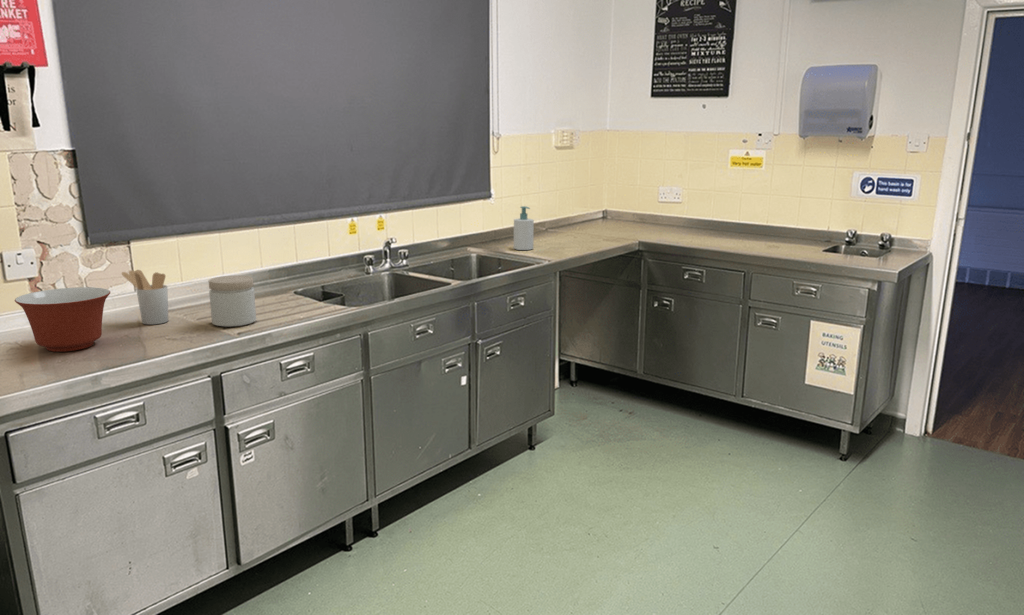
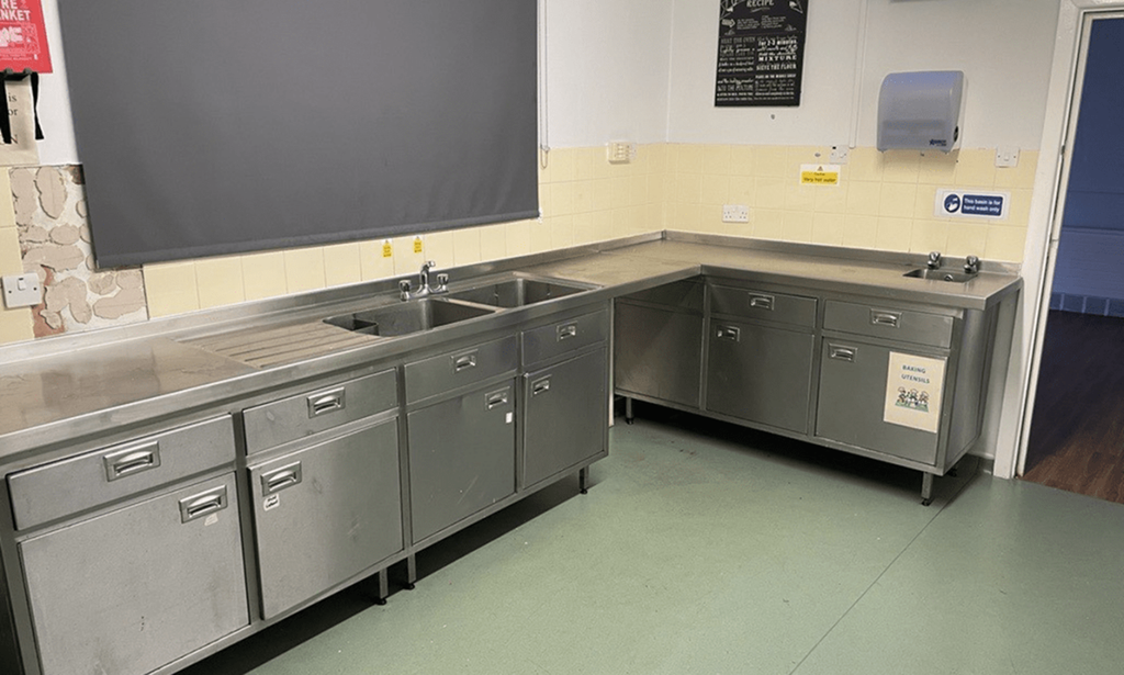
- soap bottle (523, 227)
- jar (232, 300)
- utensil holder (146, 295)
- mixing bowl (67, 320)
